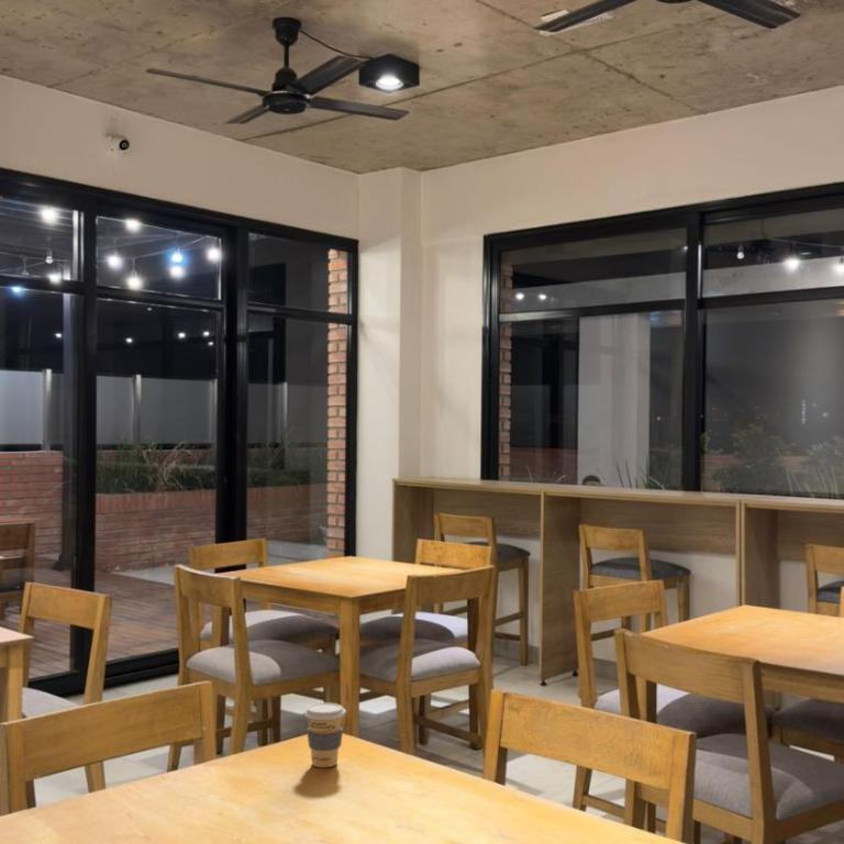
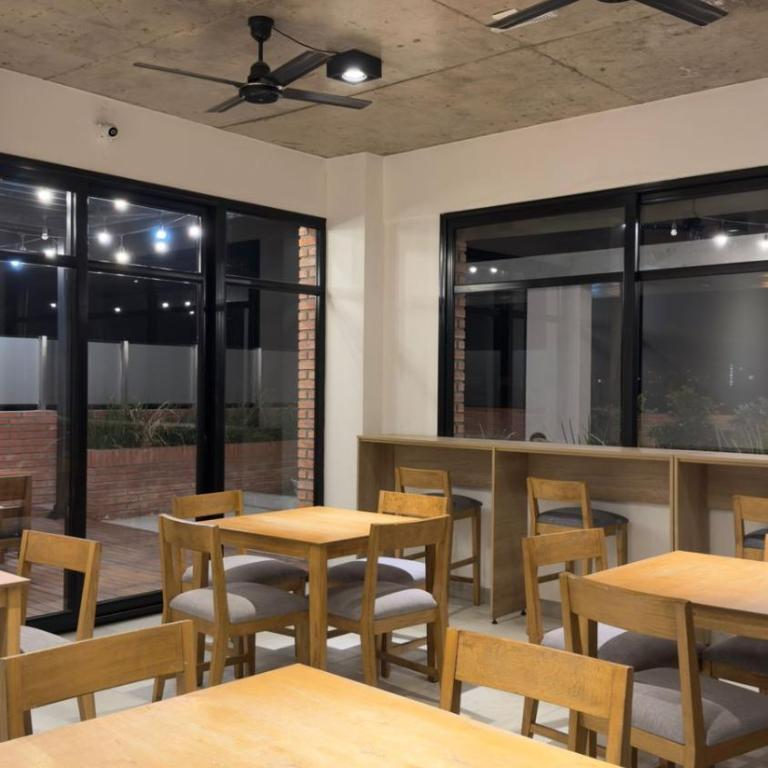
- coffee cup (324, 735)
